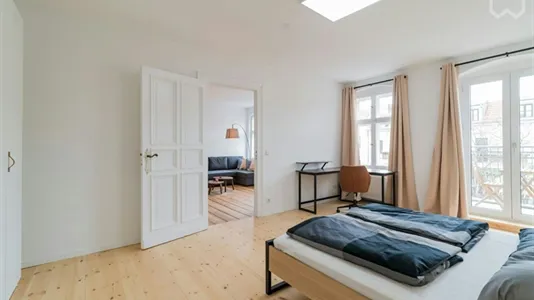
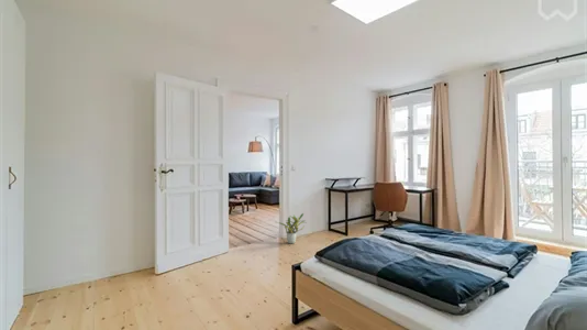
+ potted plant (294, 229)
